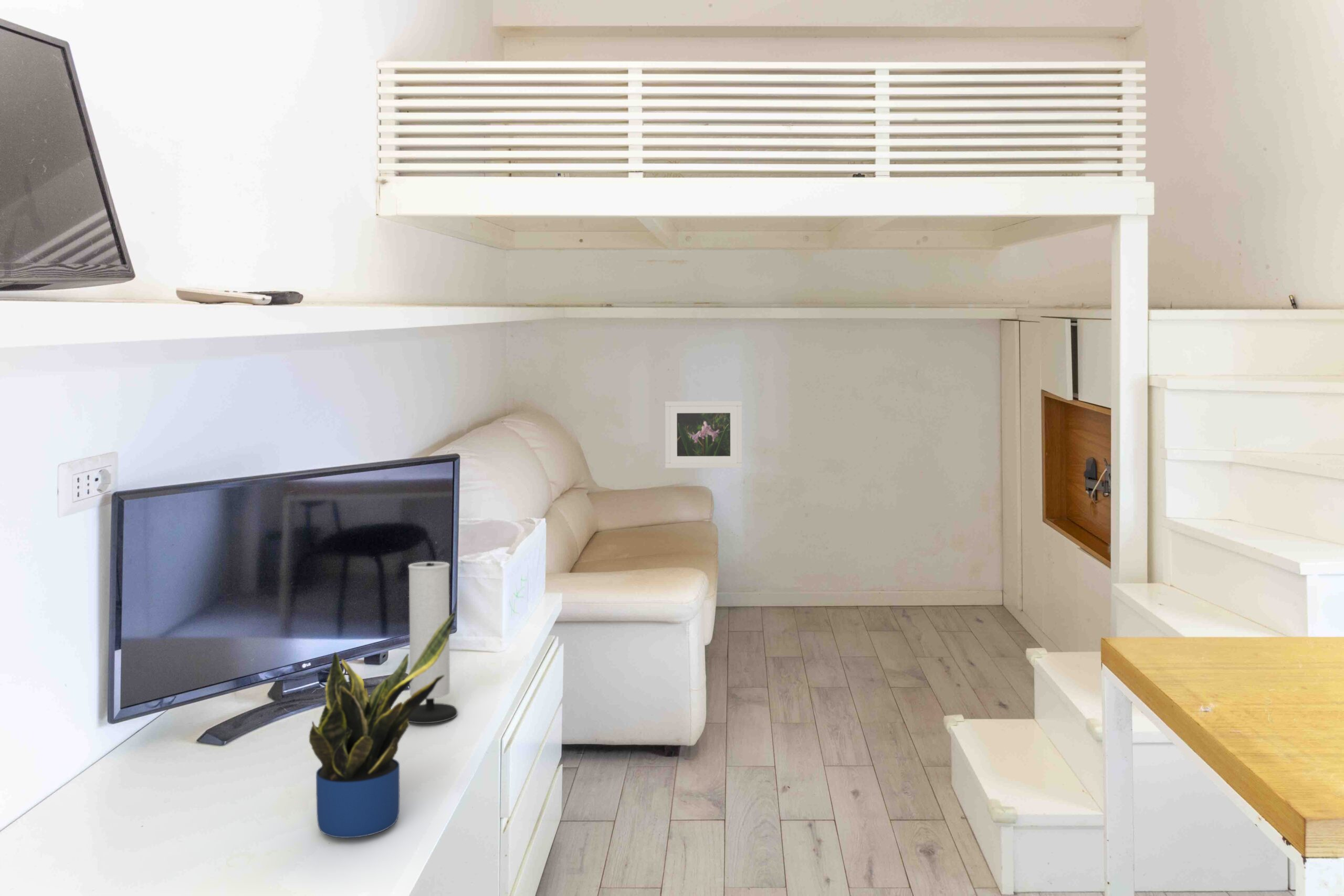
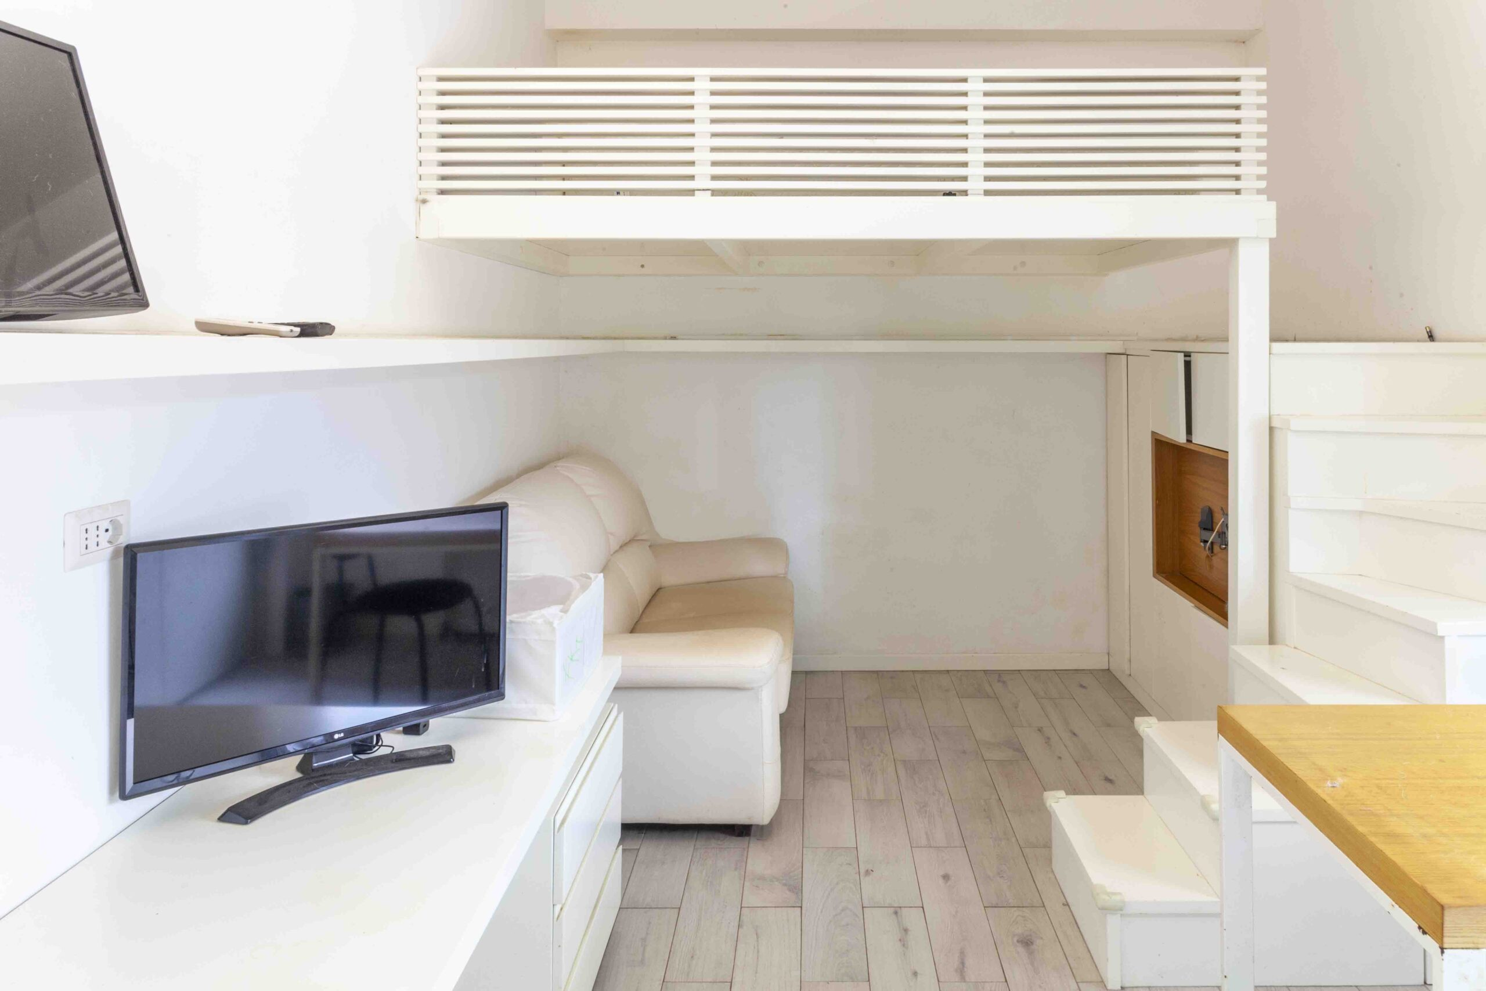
- speaker (429, 639)
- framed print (704, 435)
- potted plant (383, 714)
